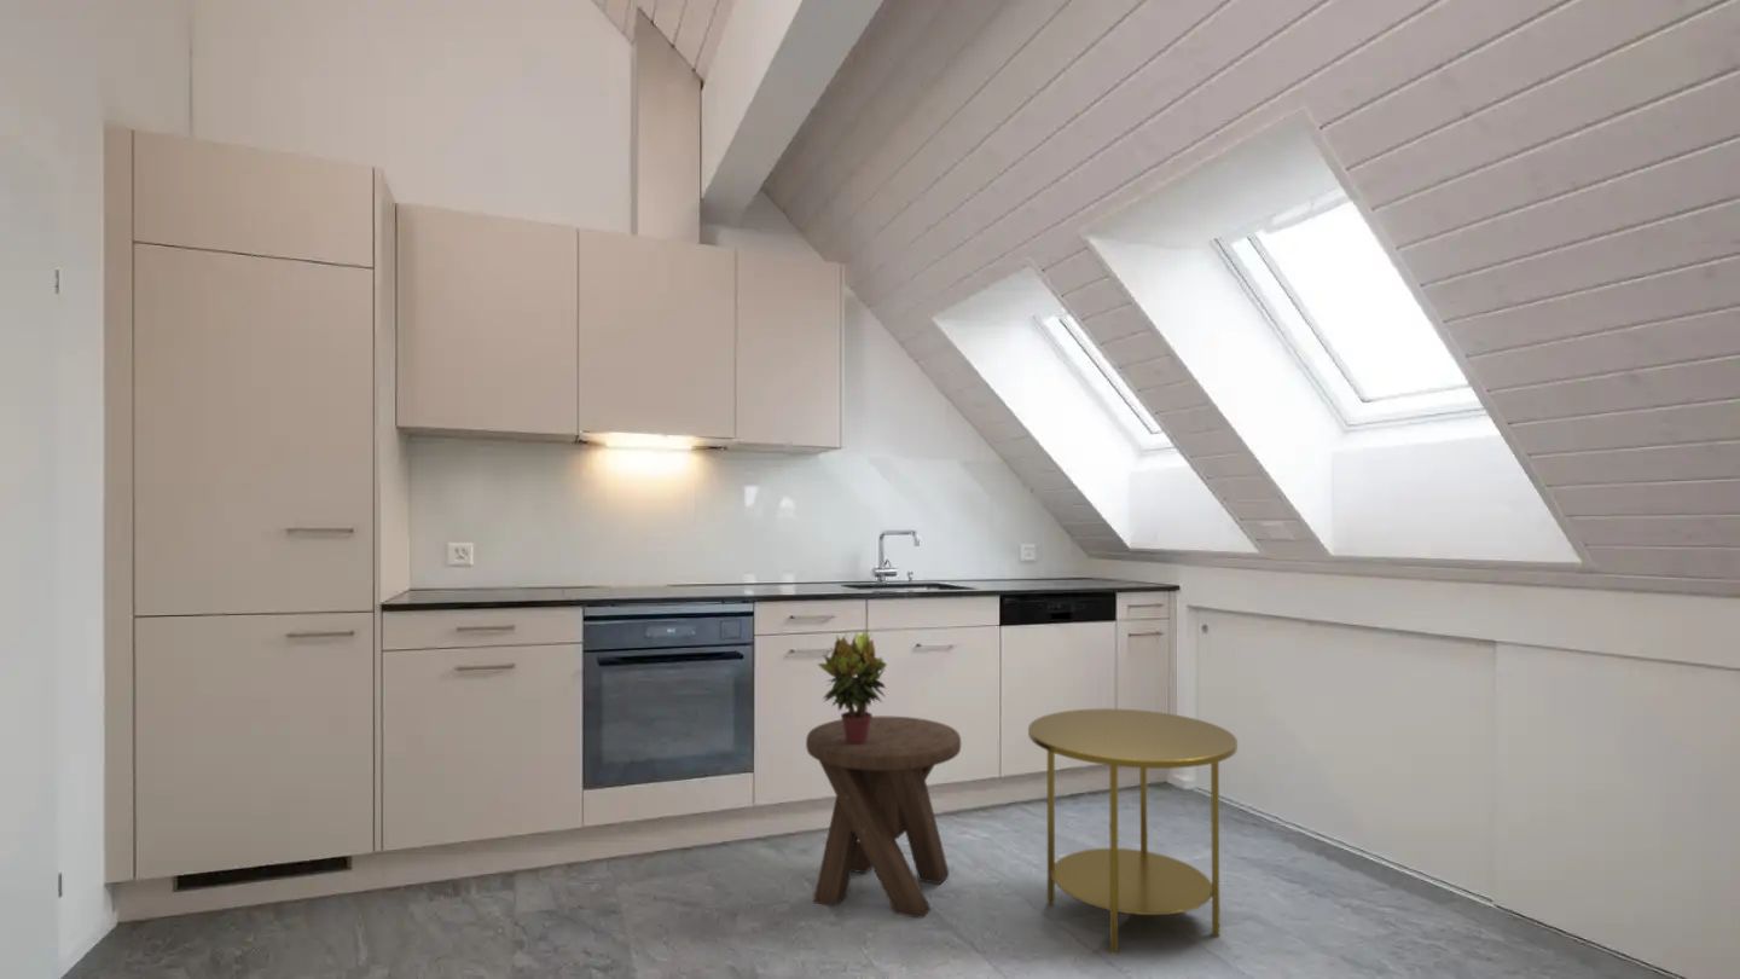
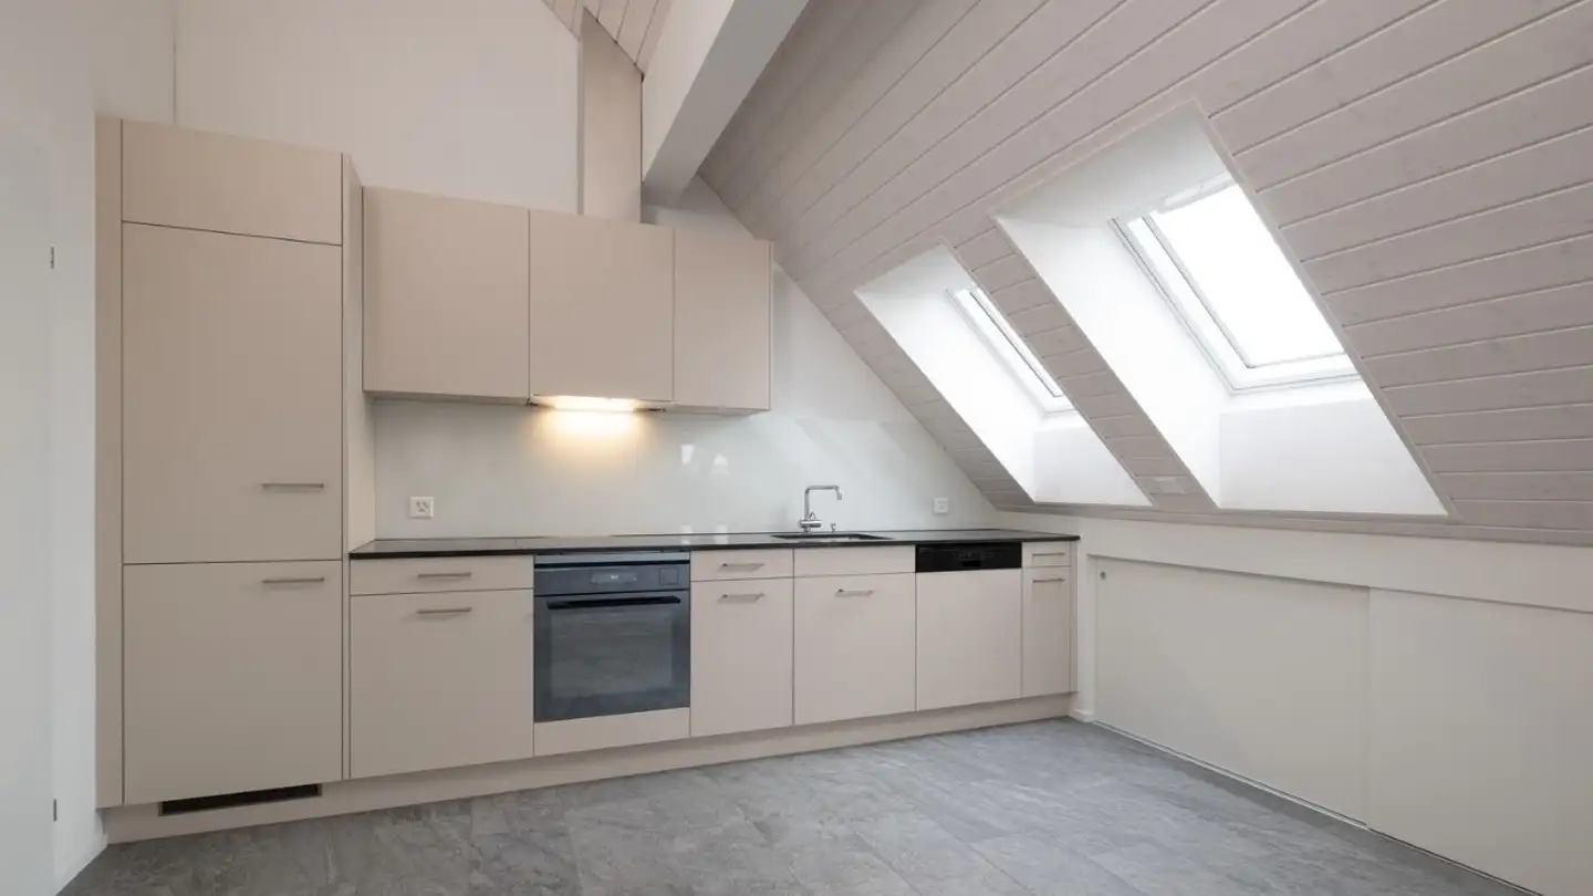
- music stool (883, 811)
- side table (1141, 824)
- potted plant (857, 684)
